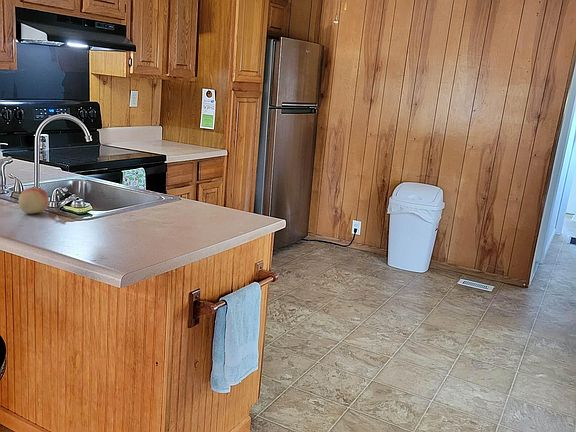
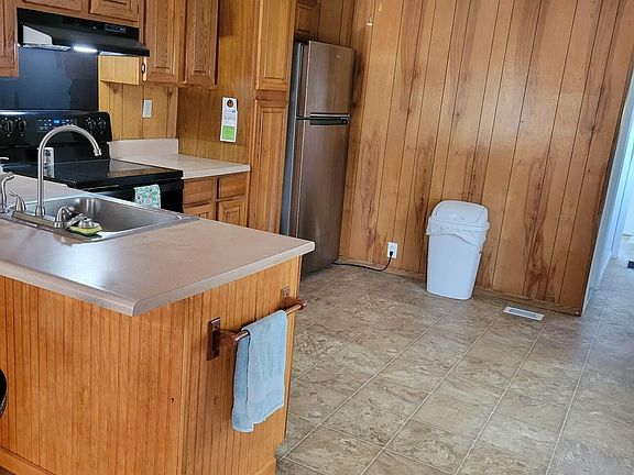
- fruit (34, 200)
